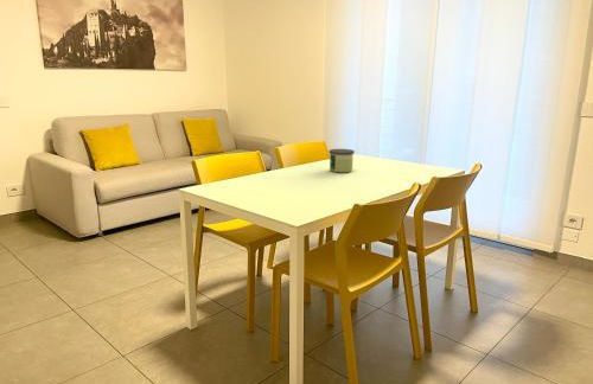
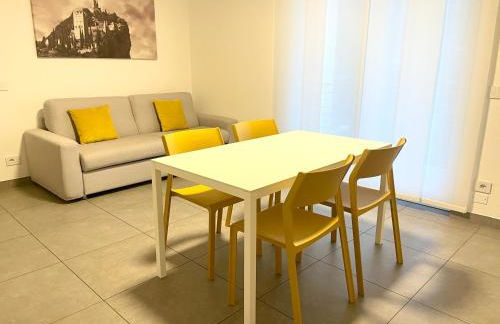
- candle (340, 160)
